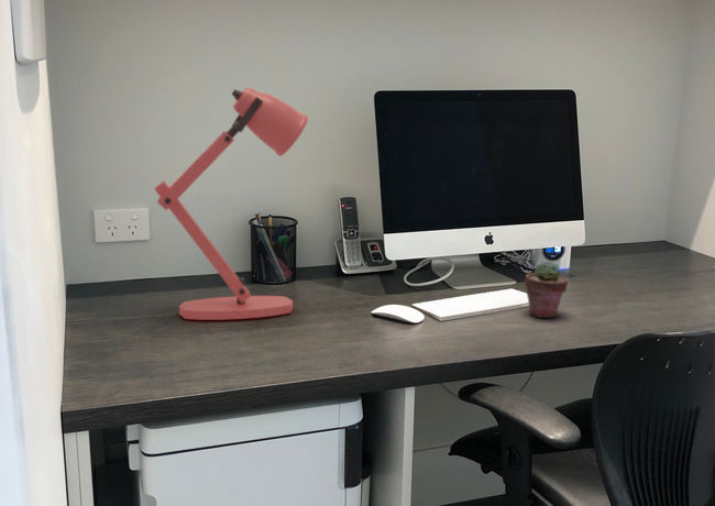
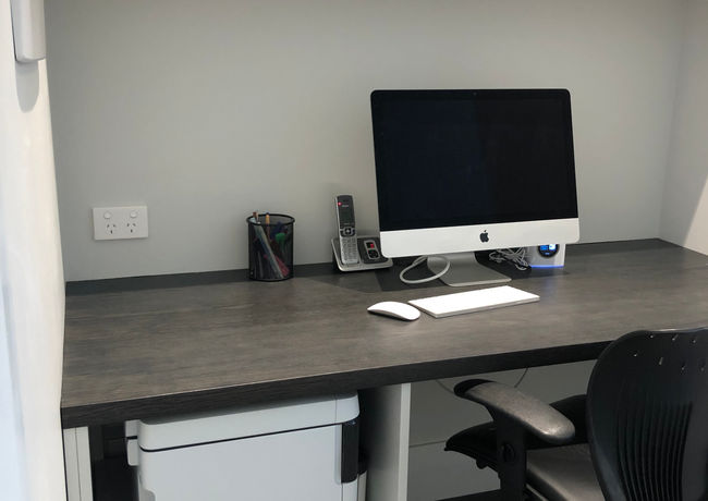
- desk lamp (200, 228)
- potted succulent (546, 287)
